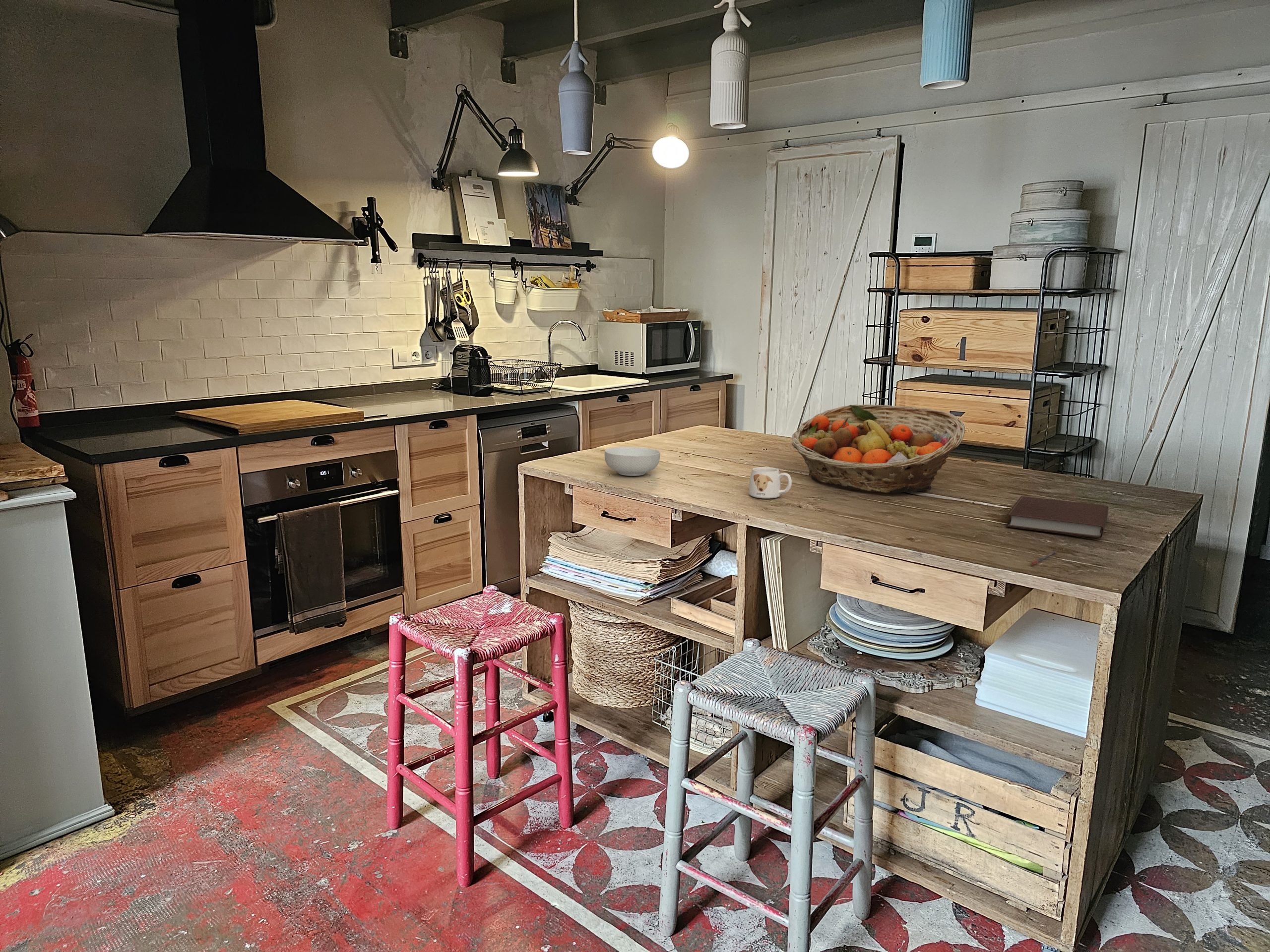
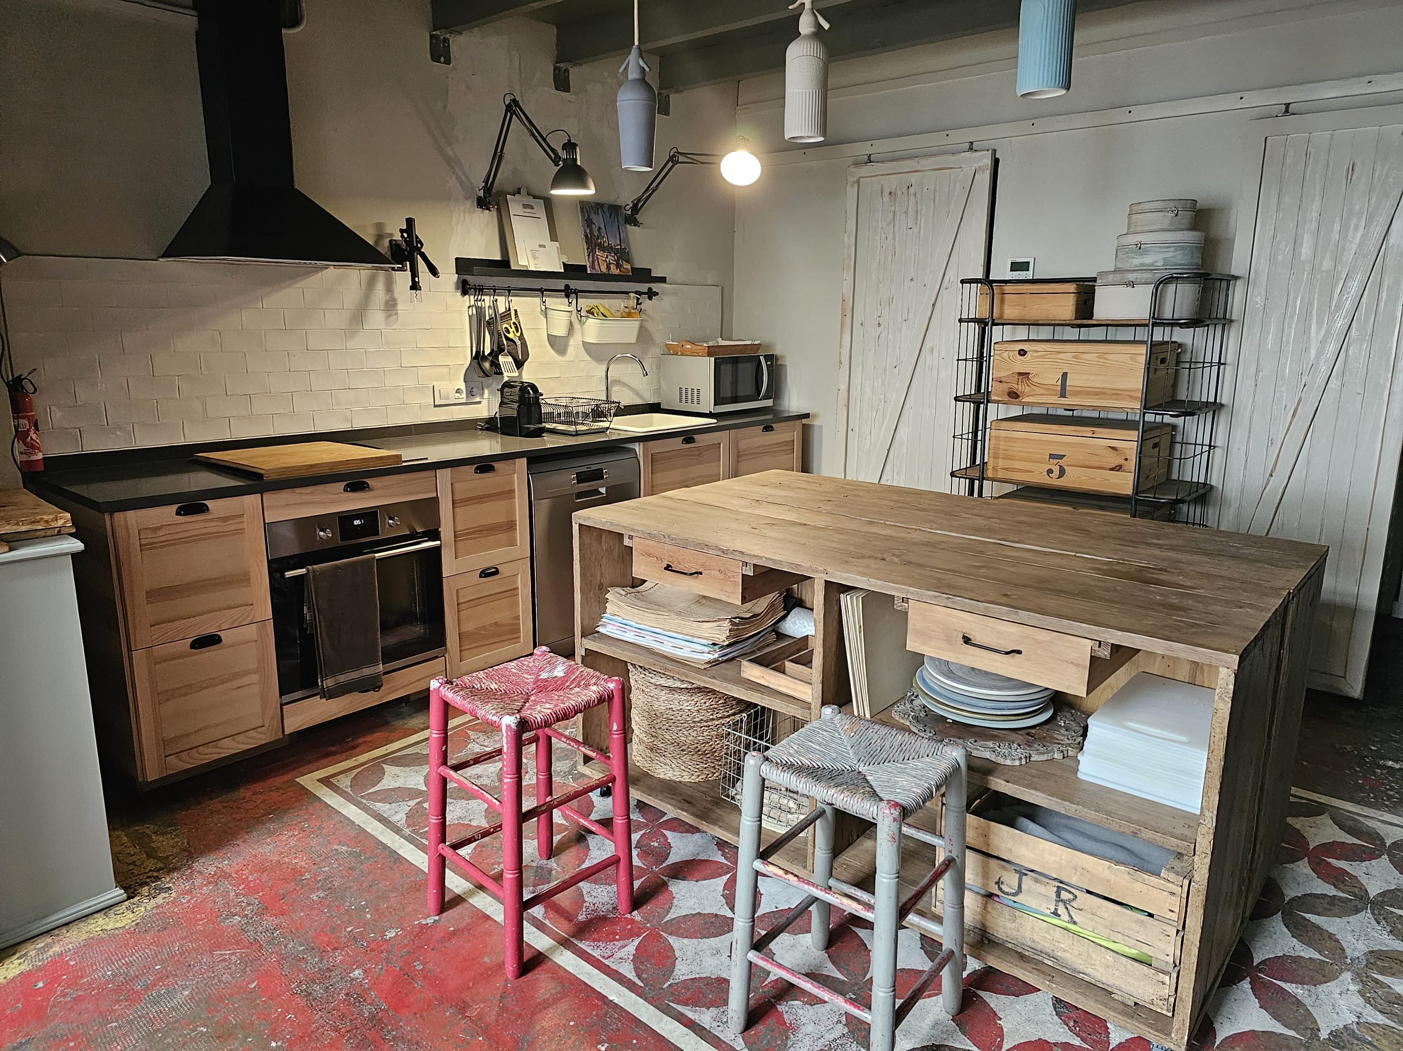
- notebook (1058, 516)
- mug (770, 483)
- cereal bowl (632, 462)
- fruit basket (874, 446)
- pen (1044, 557)
